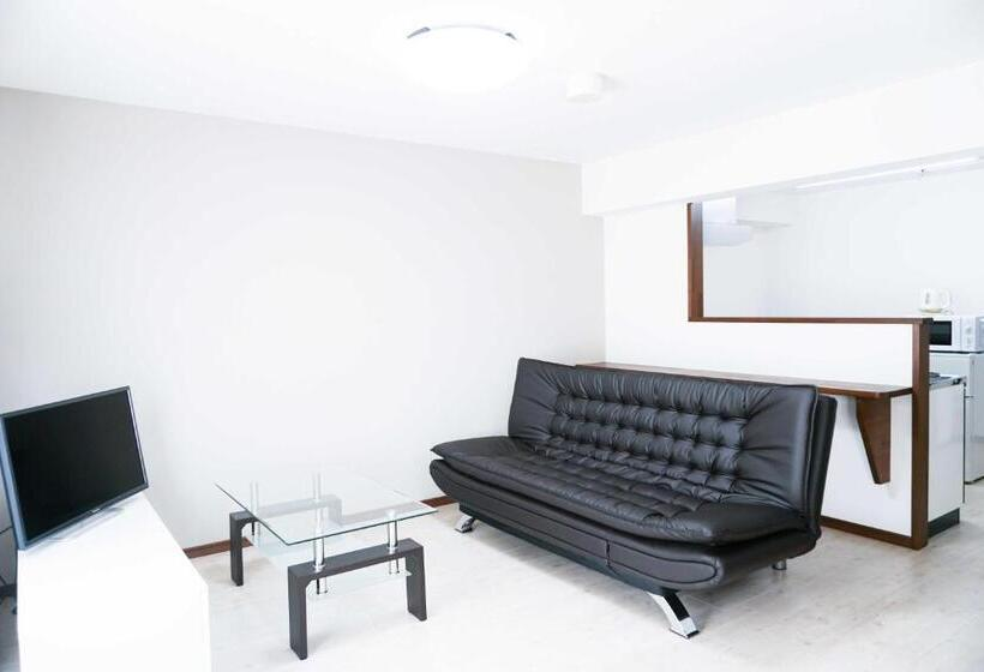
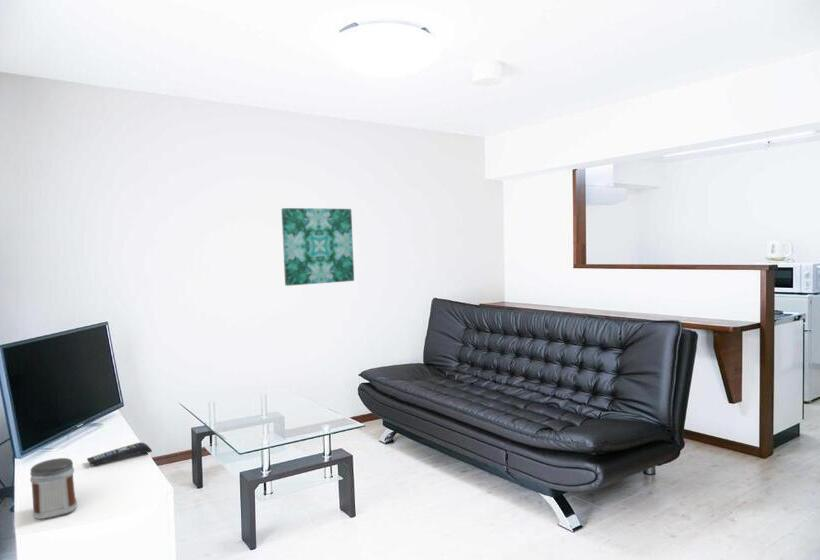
+ jar (53, 486)
+ wall art (319, 246)
+ remote control (120, 453)
